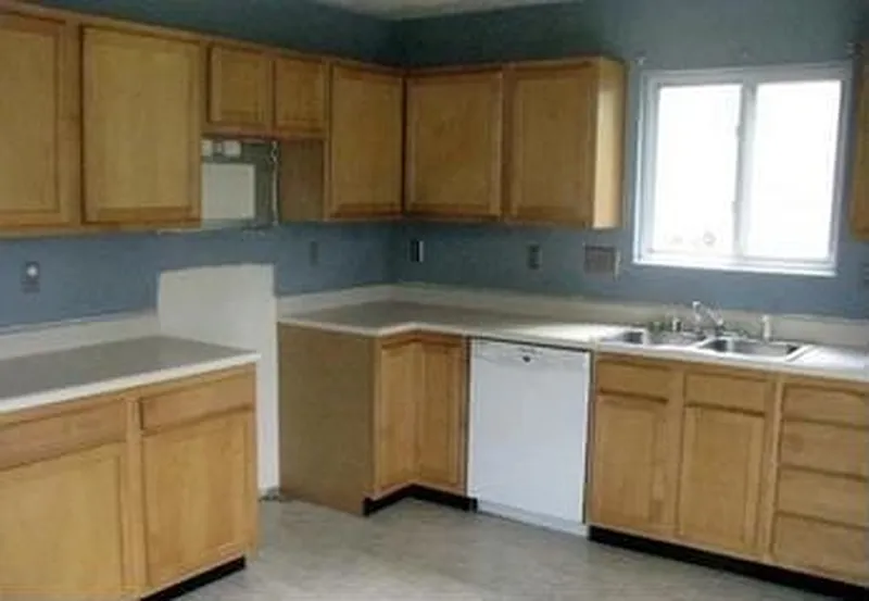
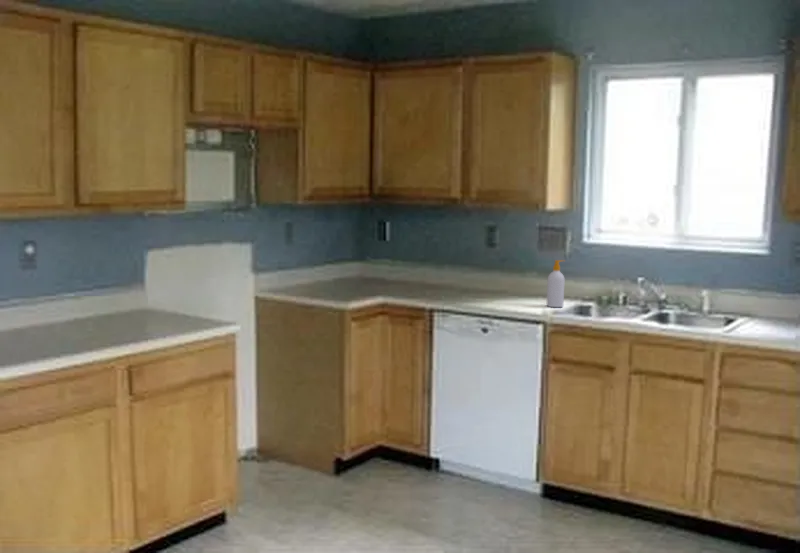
+ soap bottle (556, 283)
